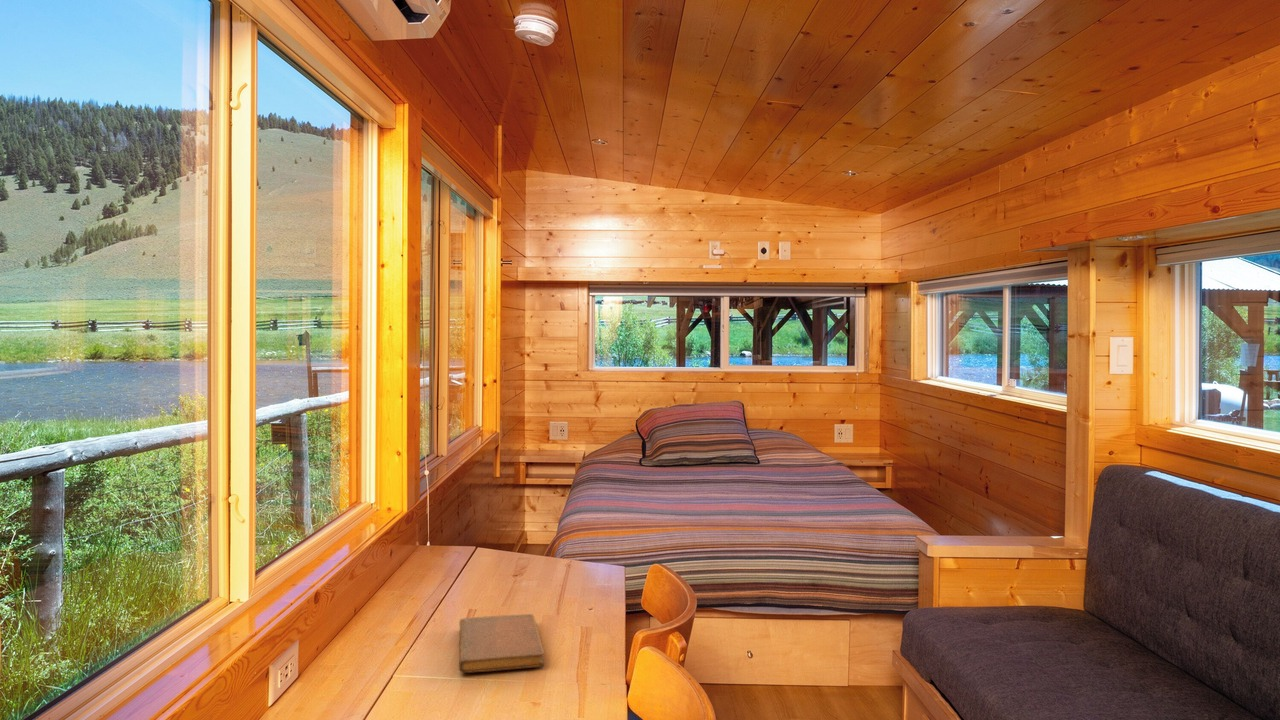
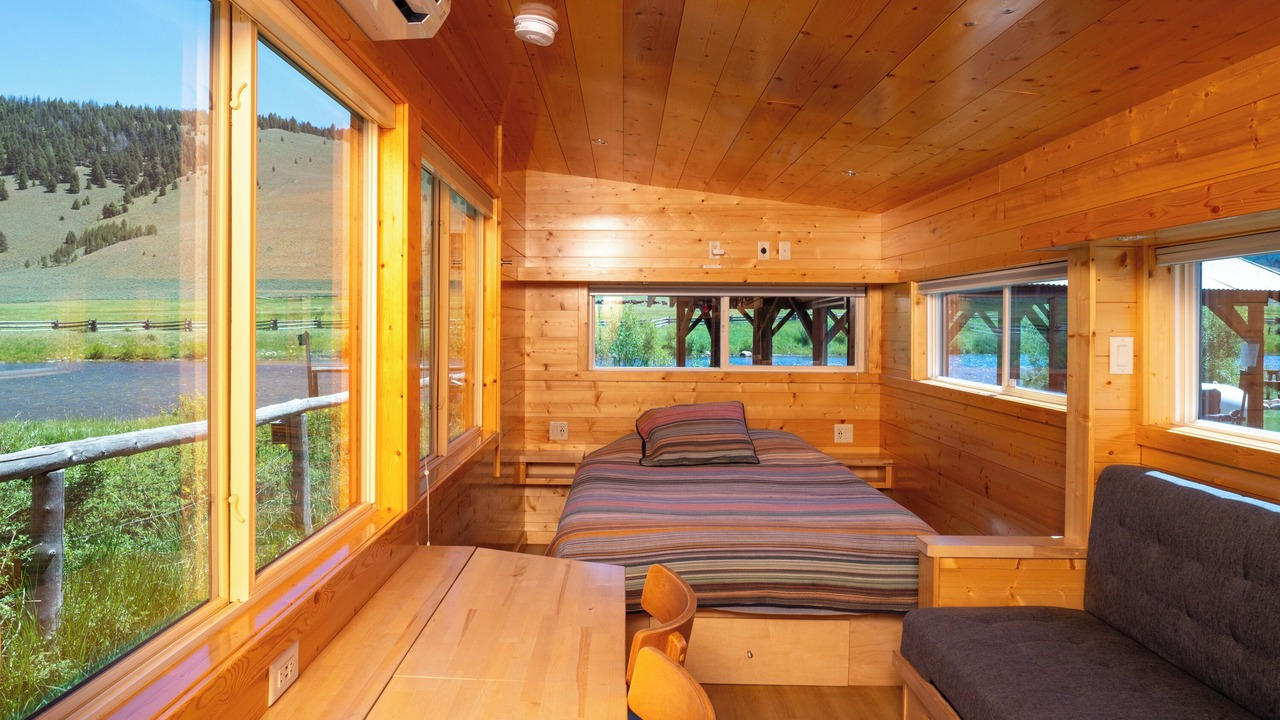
- notebook (499, 640)
